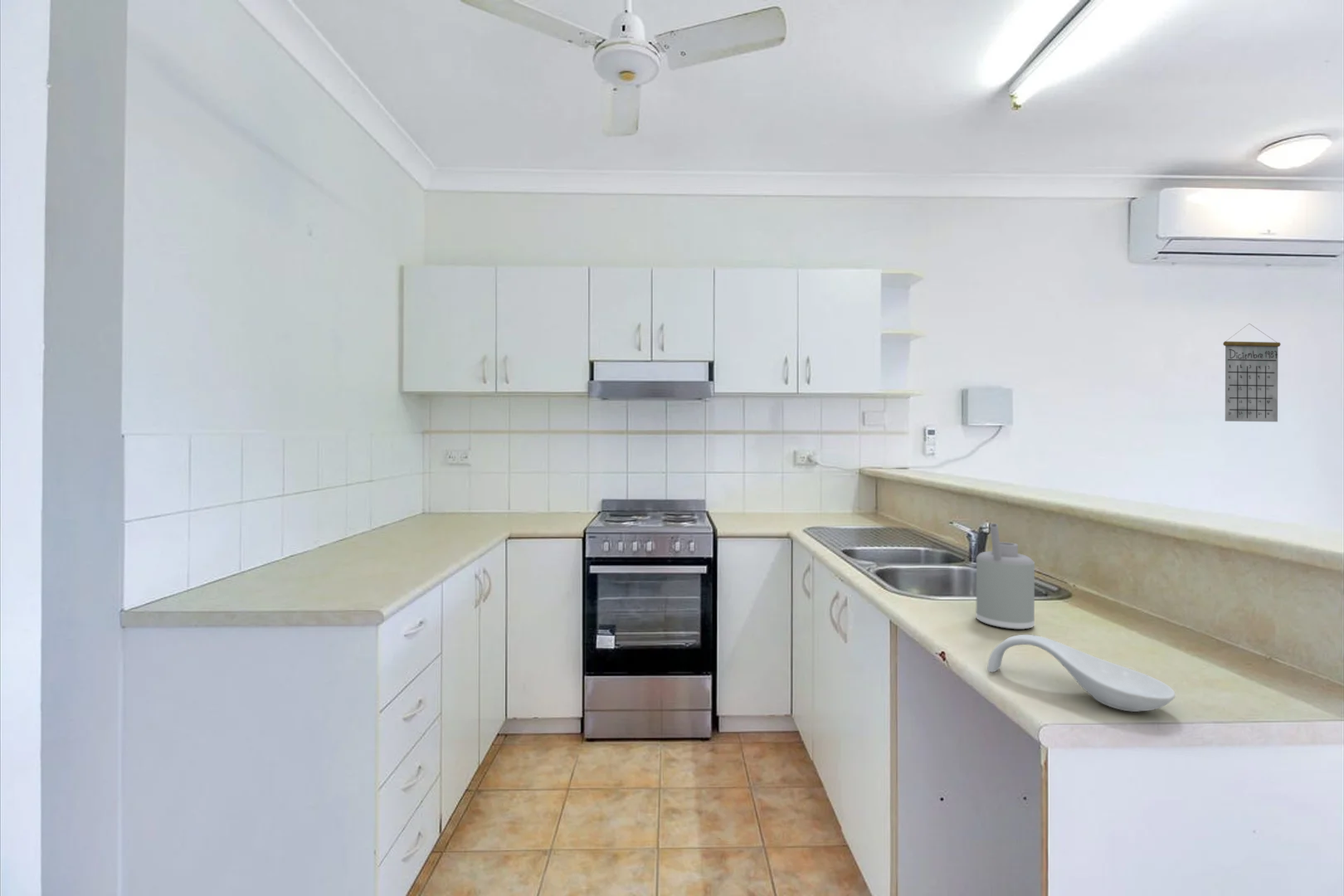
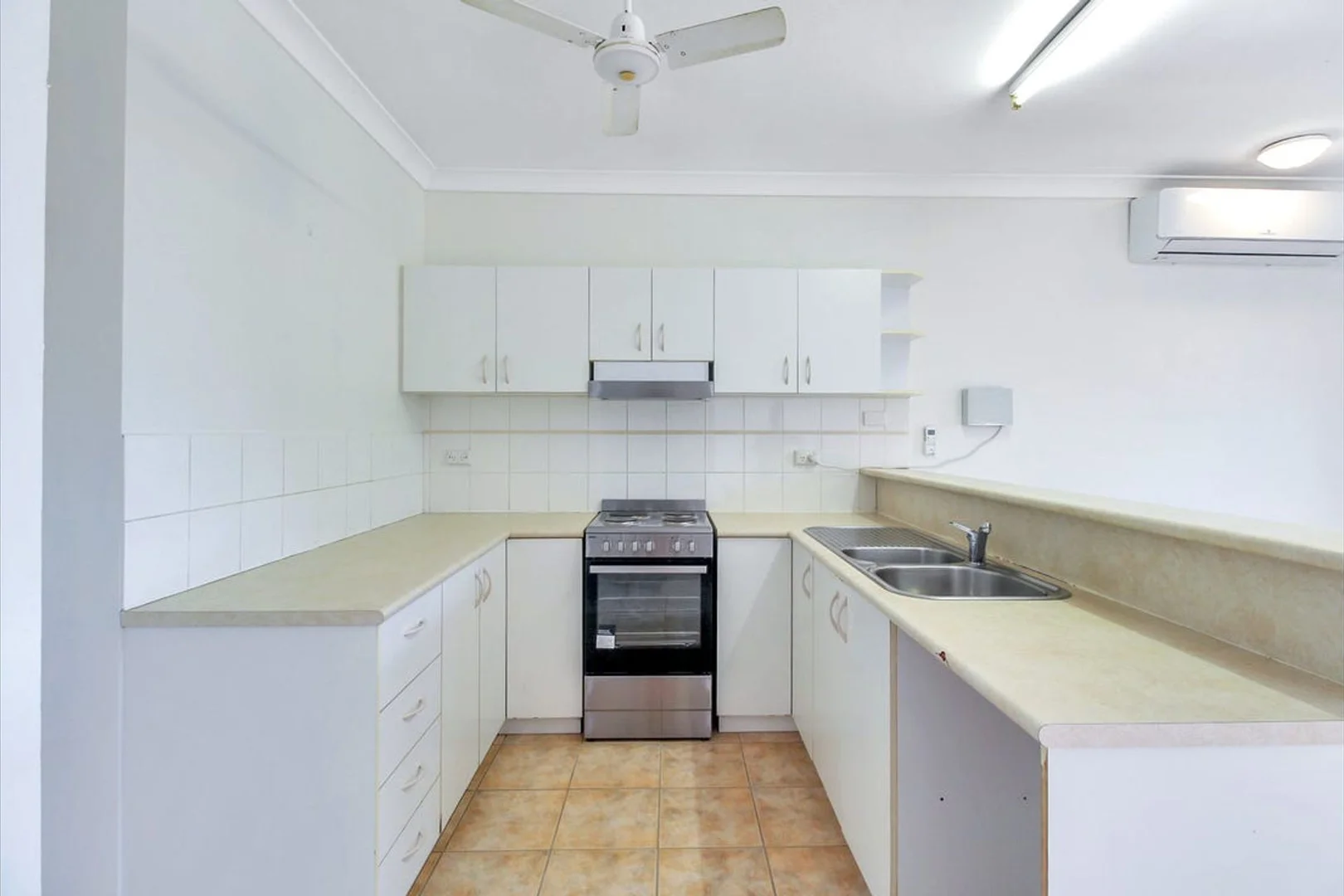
- soap dispenser (1002, 572)
- calendar (1251, 372)
- spoon rest (1074, 669)
